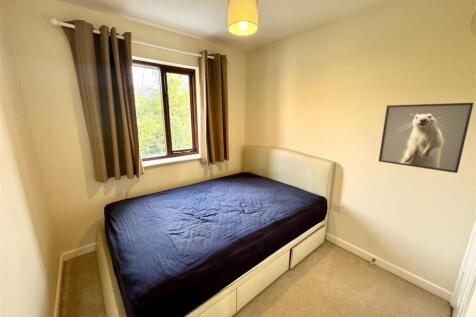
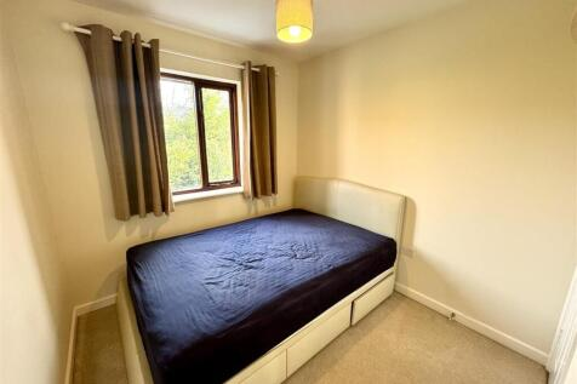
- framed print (419, 136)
